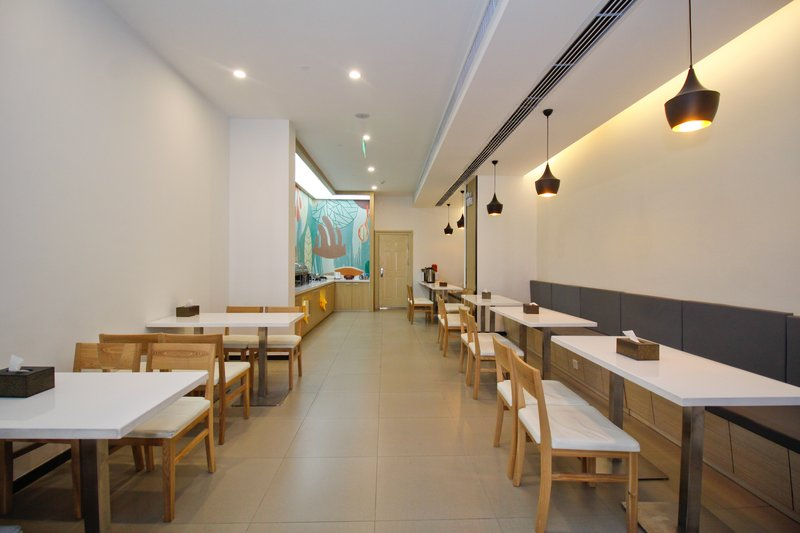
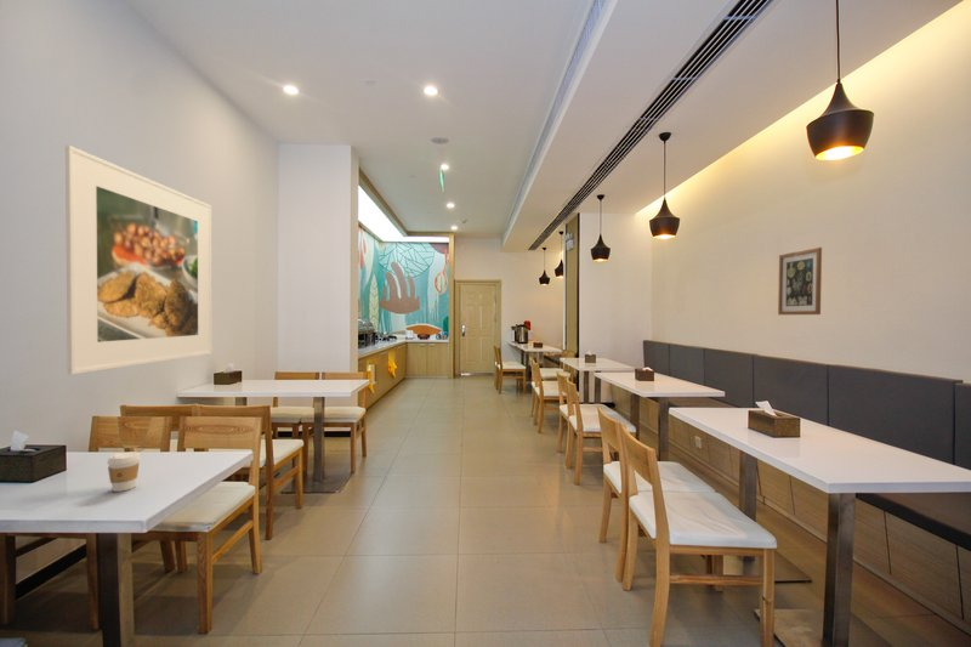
+ coffee cup (124, 471)
+ wall art (799, 283)
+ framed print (154, 272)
